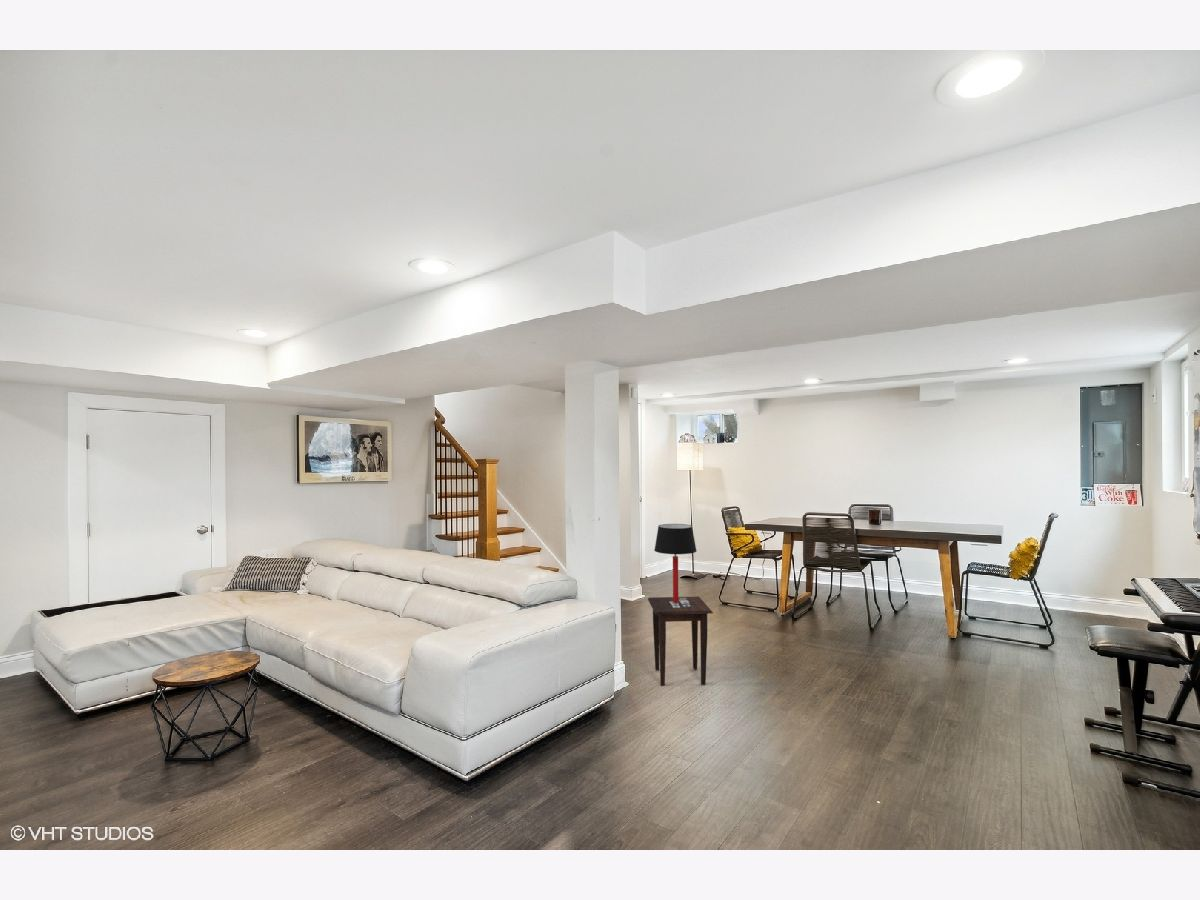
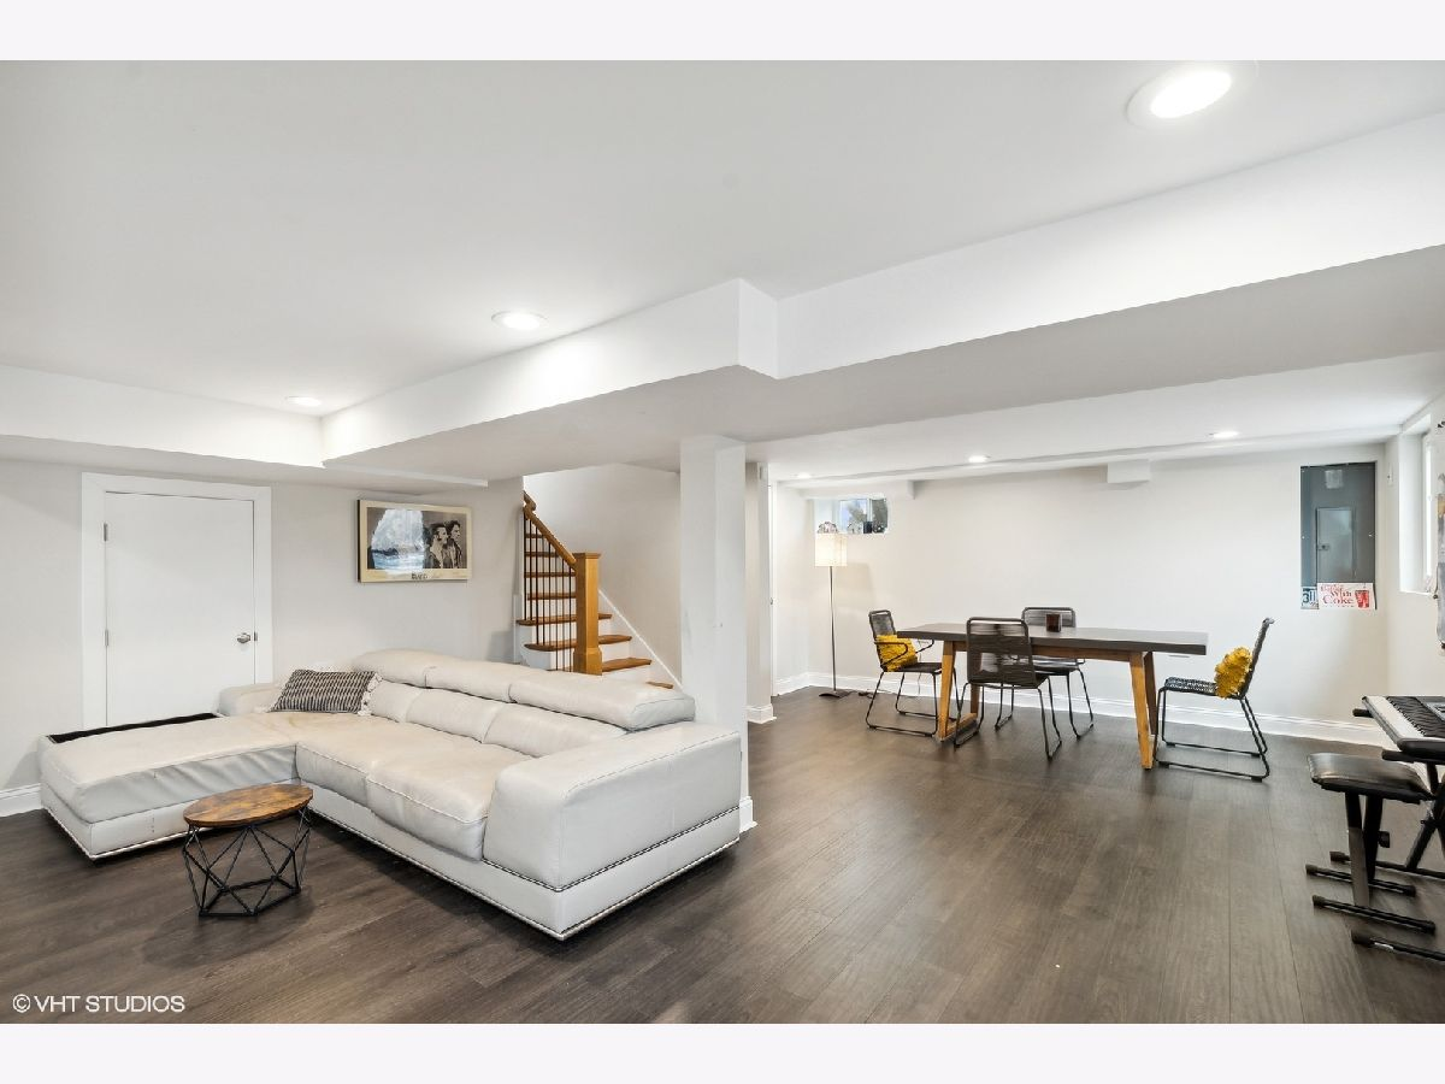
- side table (692, 639)
- table lamp (675, 565)
